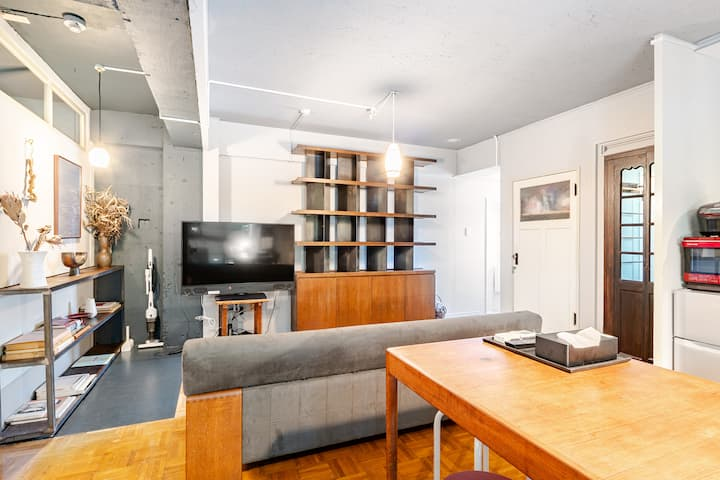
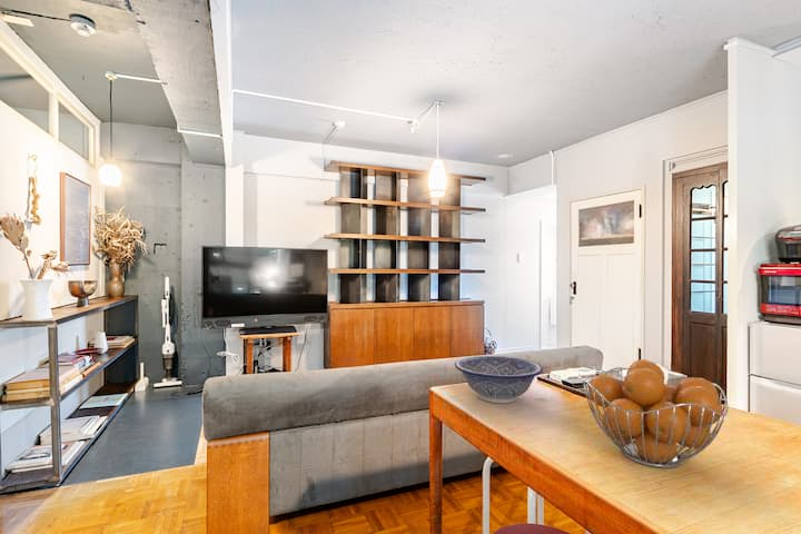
+ fruit basket (650, 409)
+ decorative bowl (497, 380)
